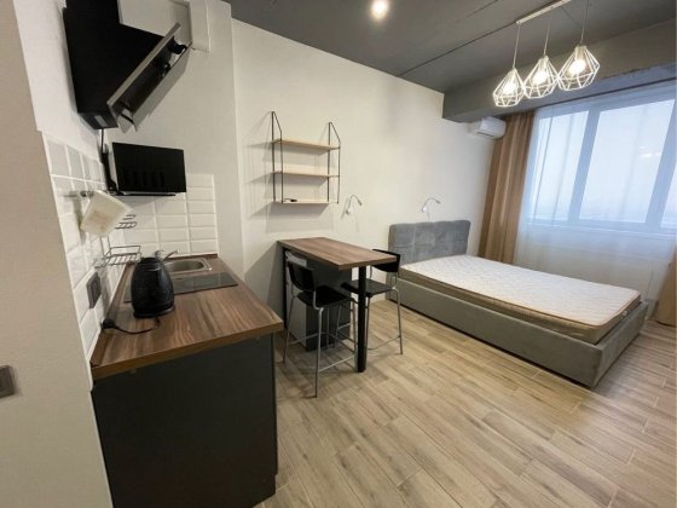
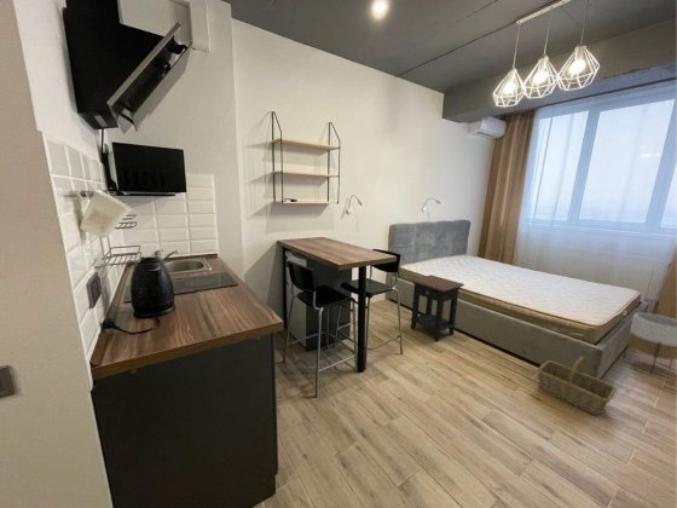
+ planter (653, 342)
+ side table (432, 305)
+ basket (574, 379)
